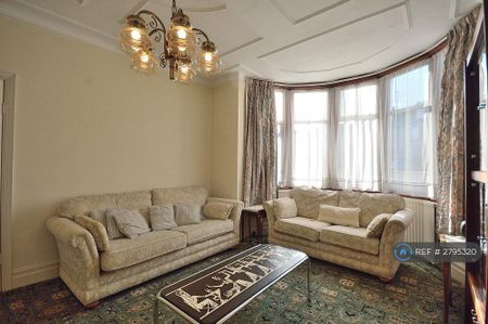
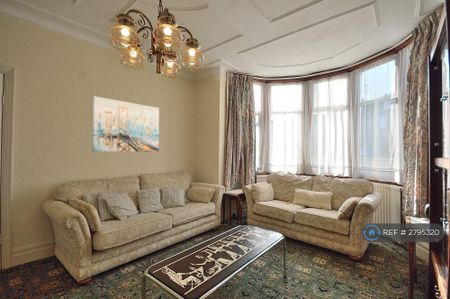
+ wall art (129, 127)
